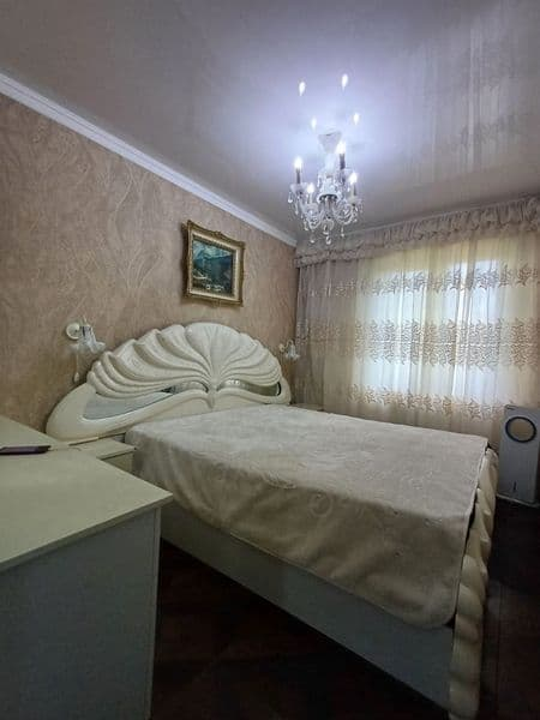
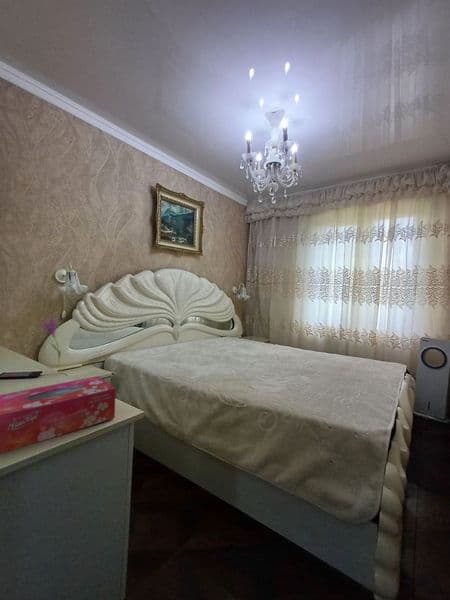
+ artificial flower (50, 343)
+ tissue box (57, 407)
